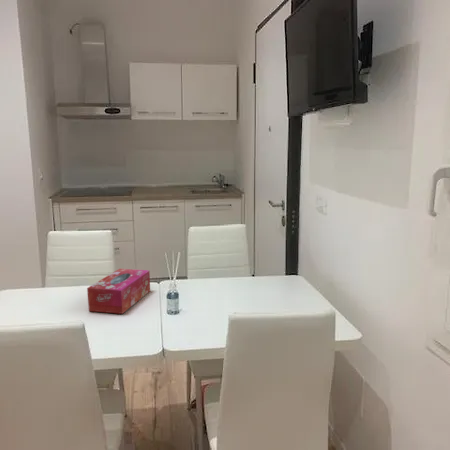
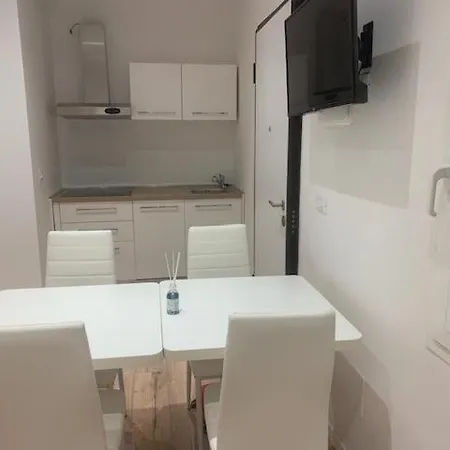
- tissue box (120, 289)
